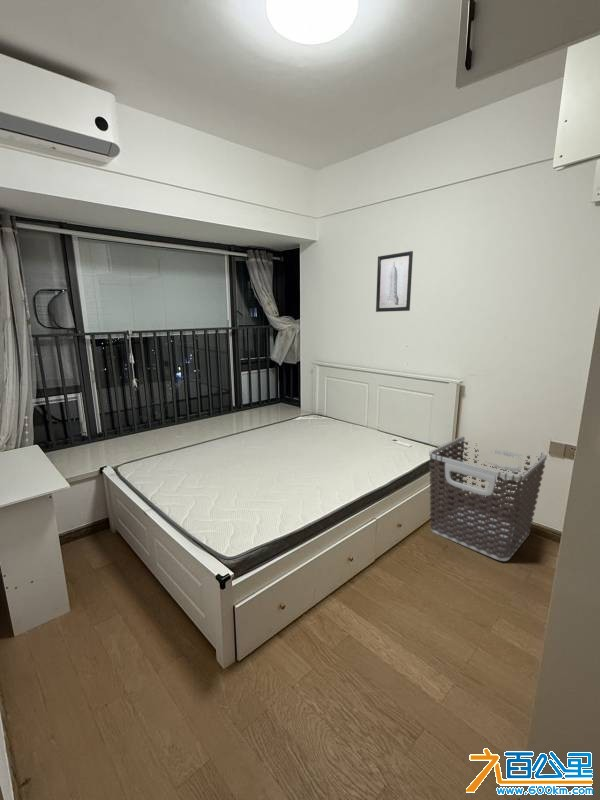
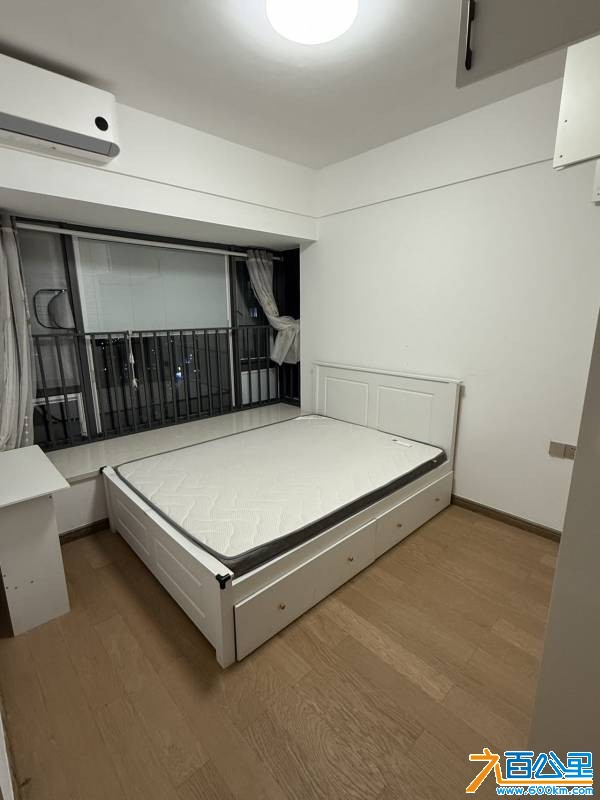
- wall art (393, 283)
- clothes hamper (483, 492)
